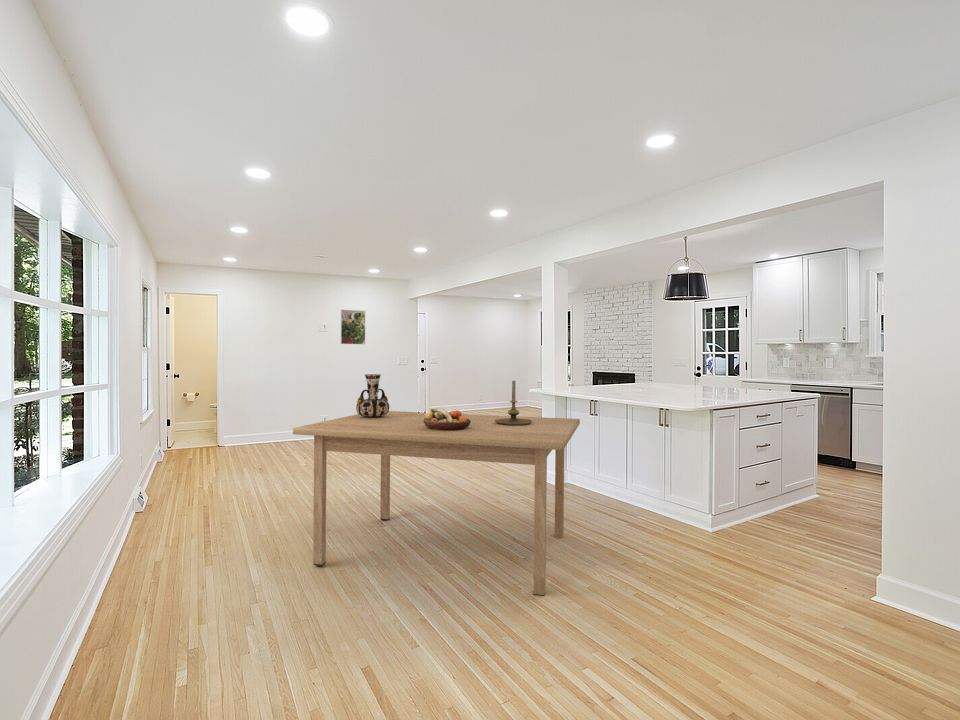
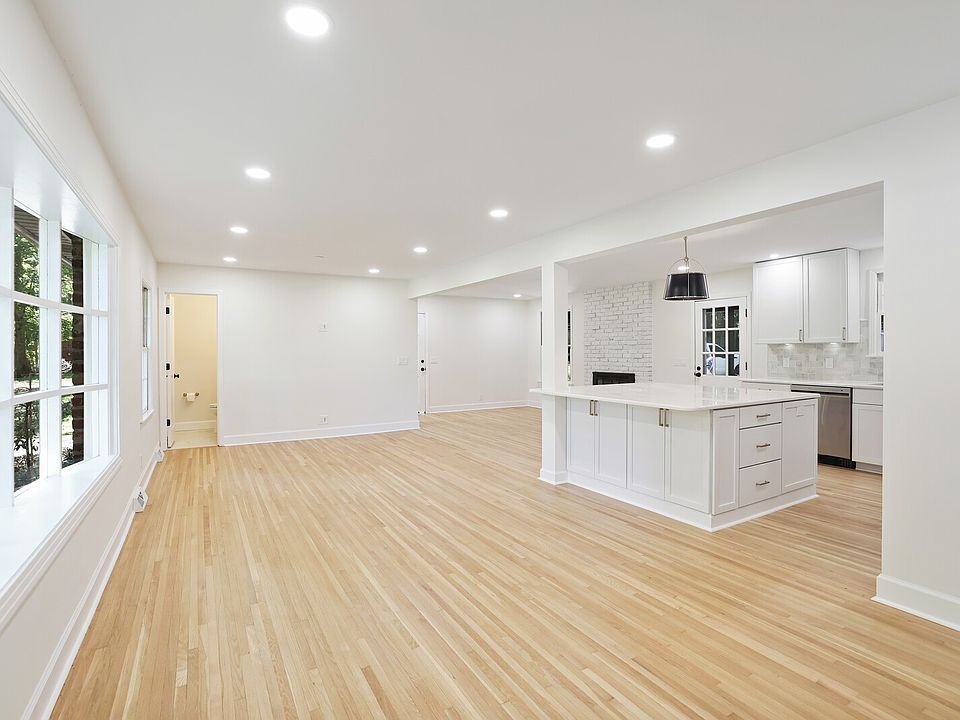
- candle holder (513, 401)
- fruit bowl (447, 417)
- vase (373, 395)
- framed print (353, 327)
- table (453, 459)
